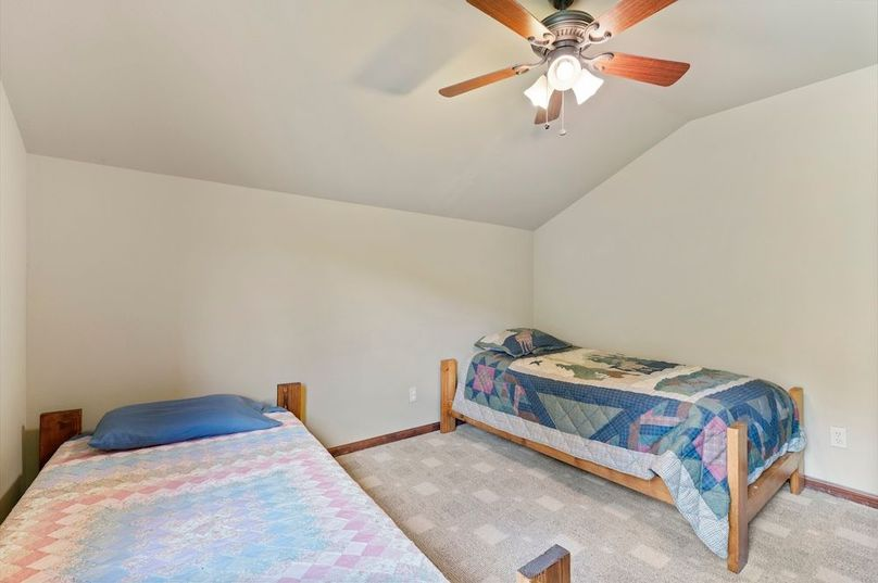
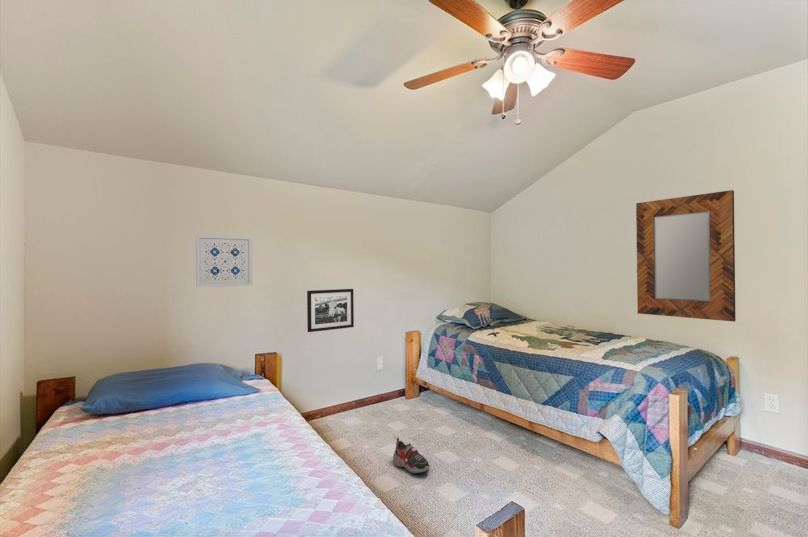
+ home mirror (681, 257)
+ shoe (411, 455)
+ wall art (225, 261)
+ picture frame (331, 309)
